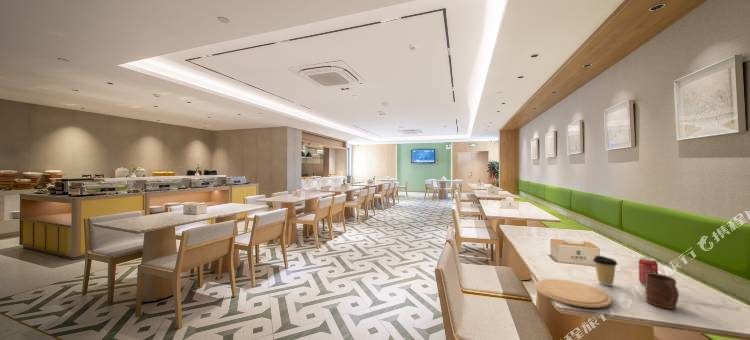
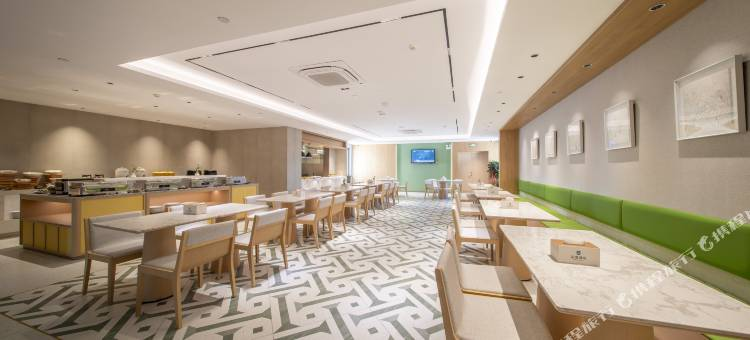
- plate (570, 291)
- cup (664, 291)
- beverage can (648, 271)
- coffee cup (605, 270)
